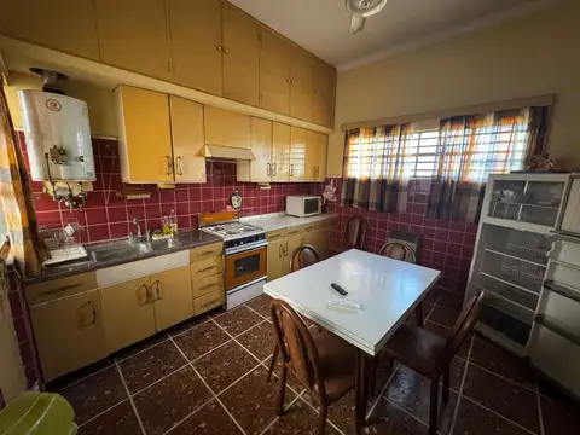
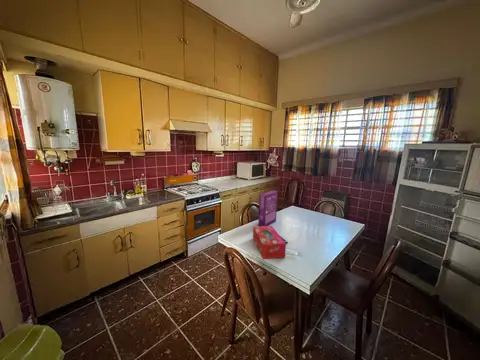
+ tissue box (267, 240)
+ cereal box (268, 208)
